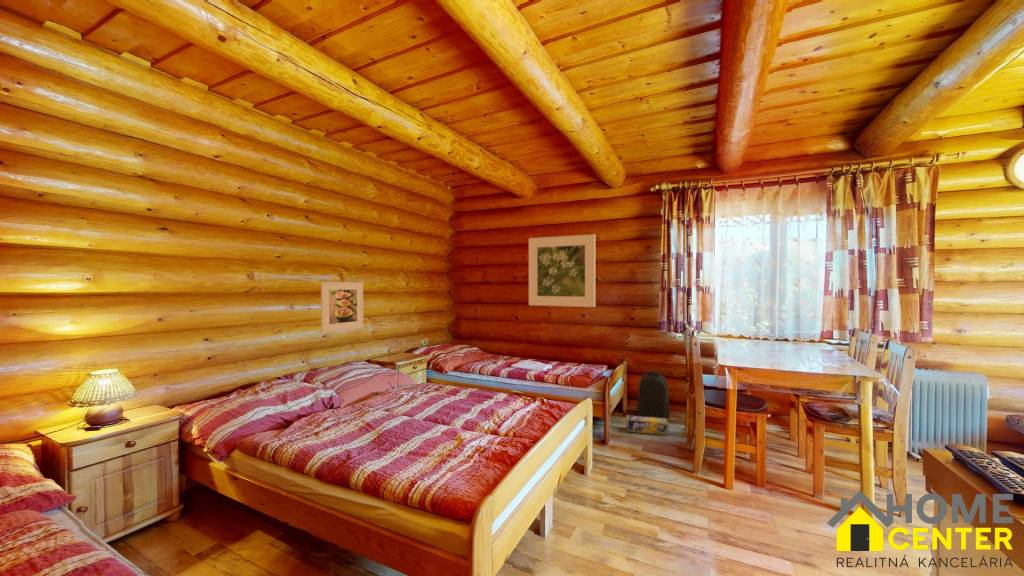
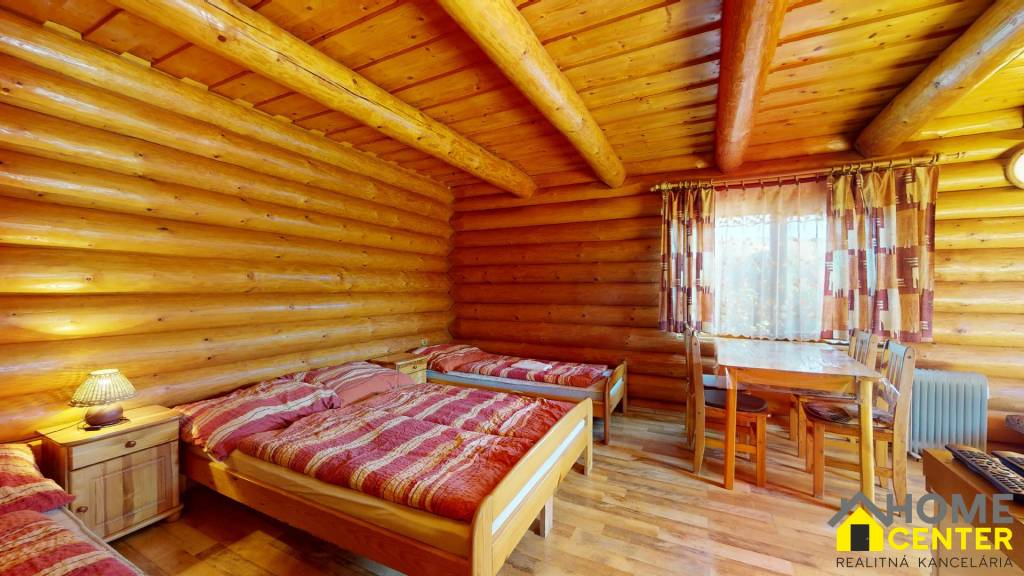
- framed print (343, 306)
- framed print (560, 271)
- backpack (653, 392)
- box (646, 424)
